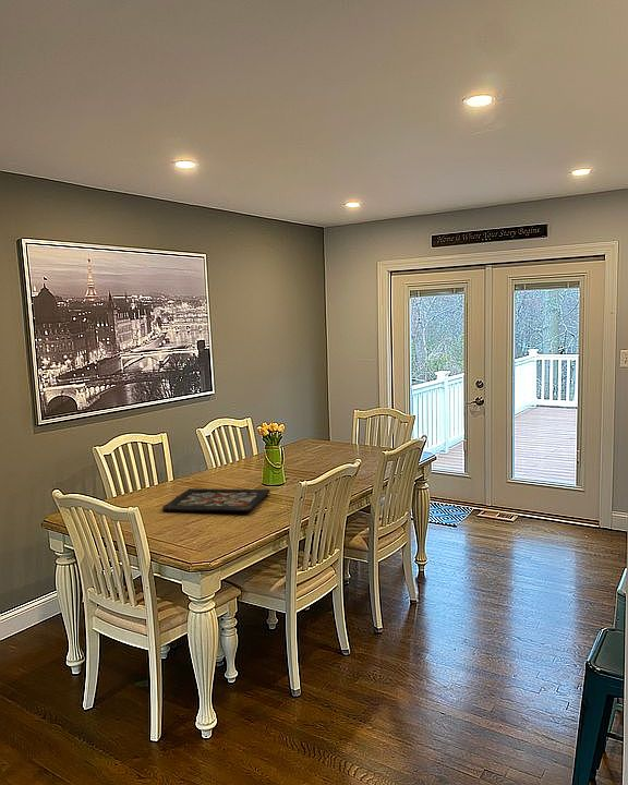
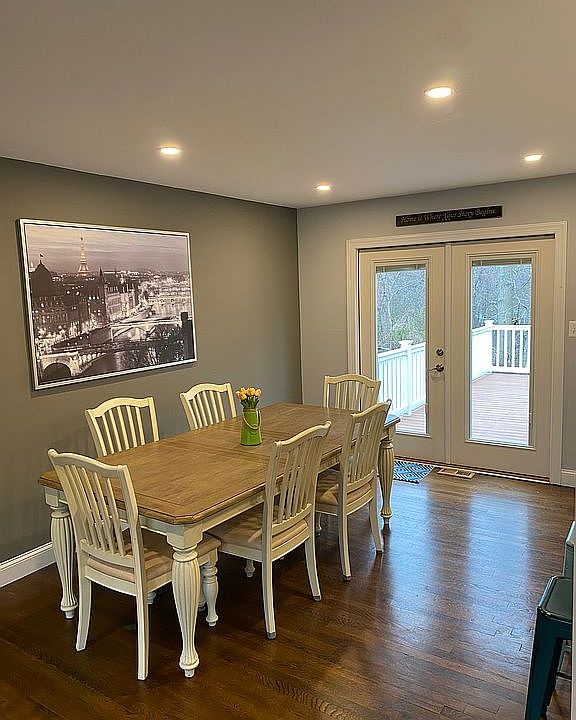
- decorative tray (218, 499)
